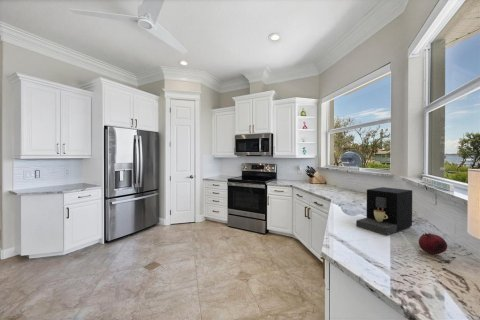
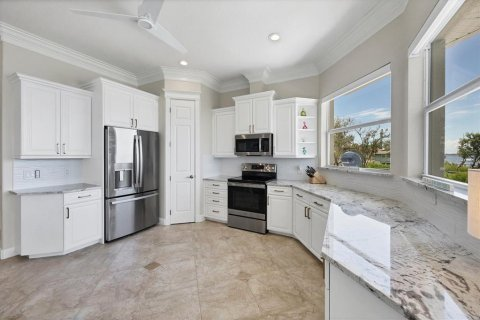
- fruit (431, 243)
- coffee maker (384, 208)
